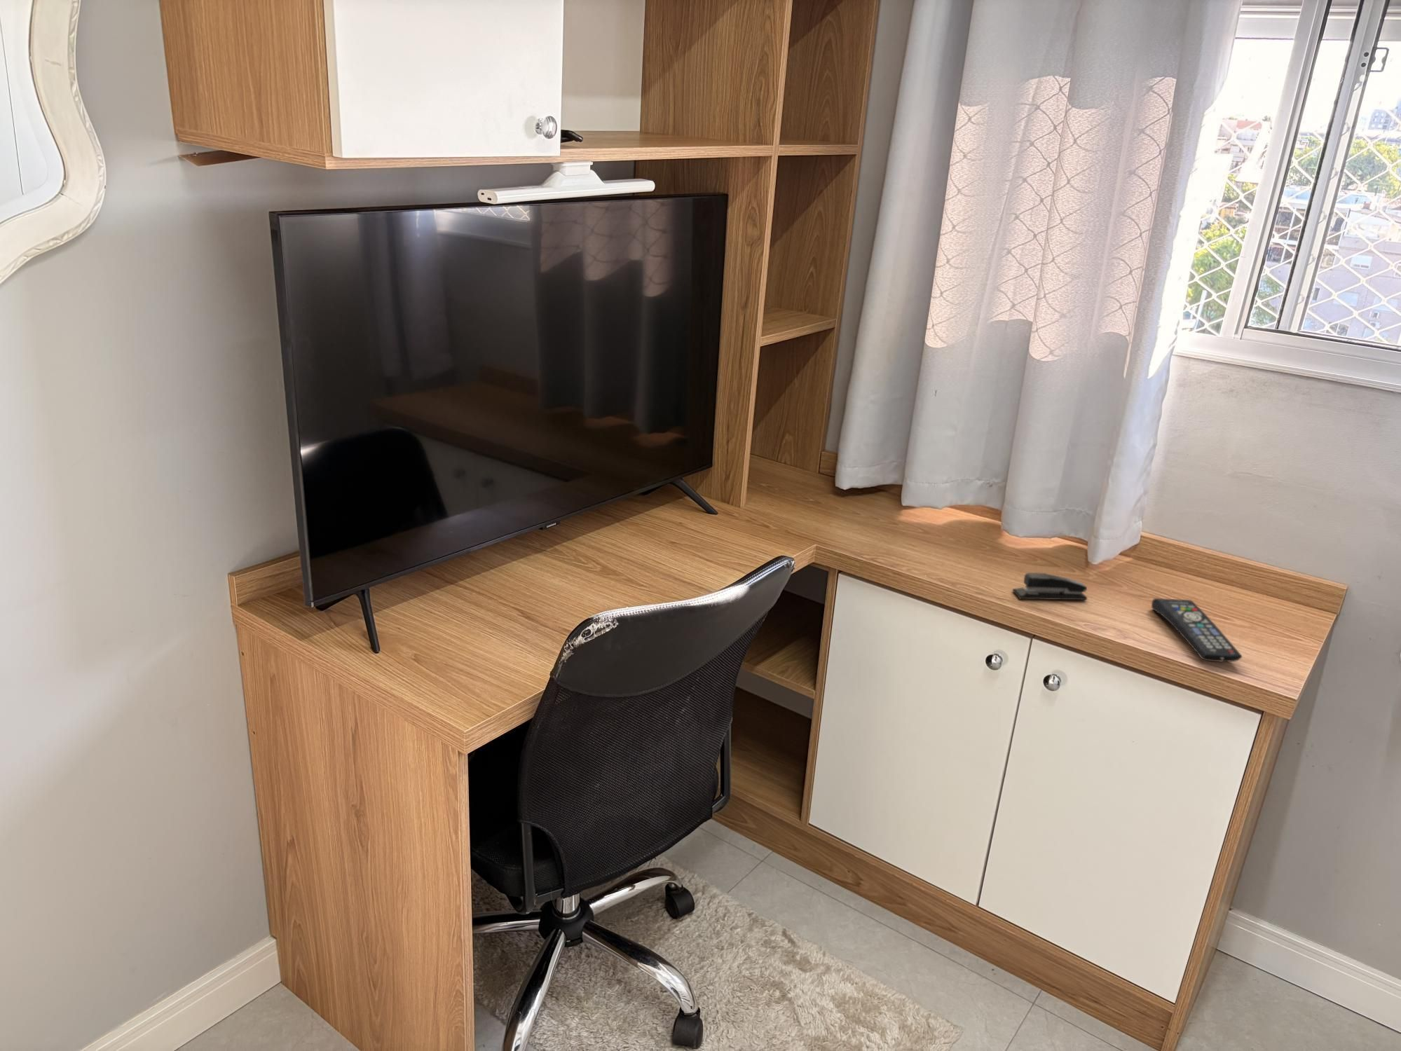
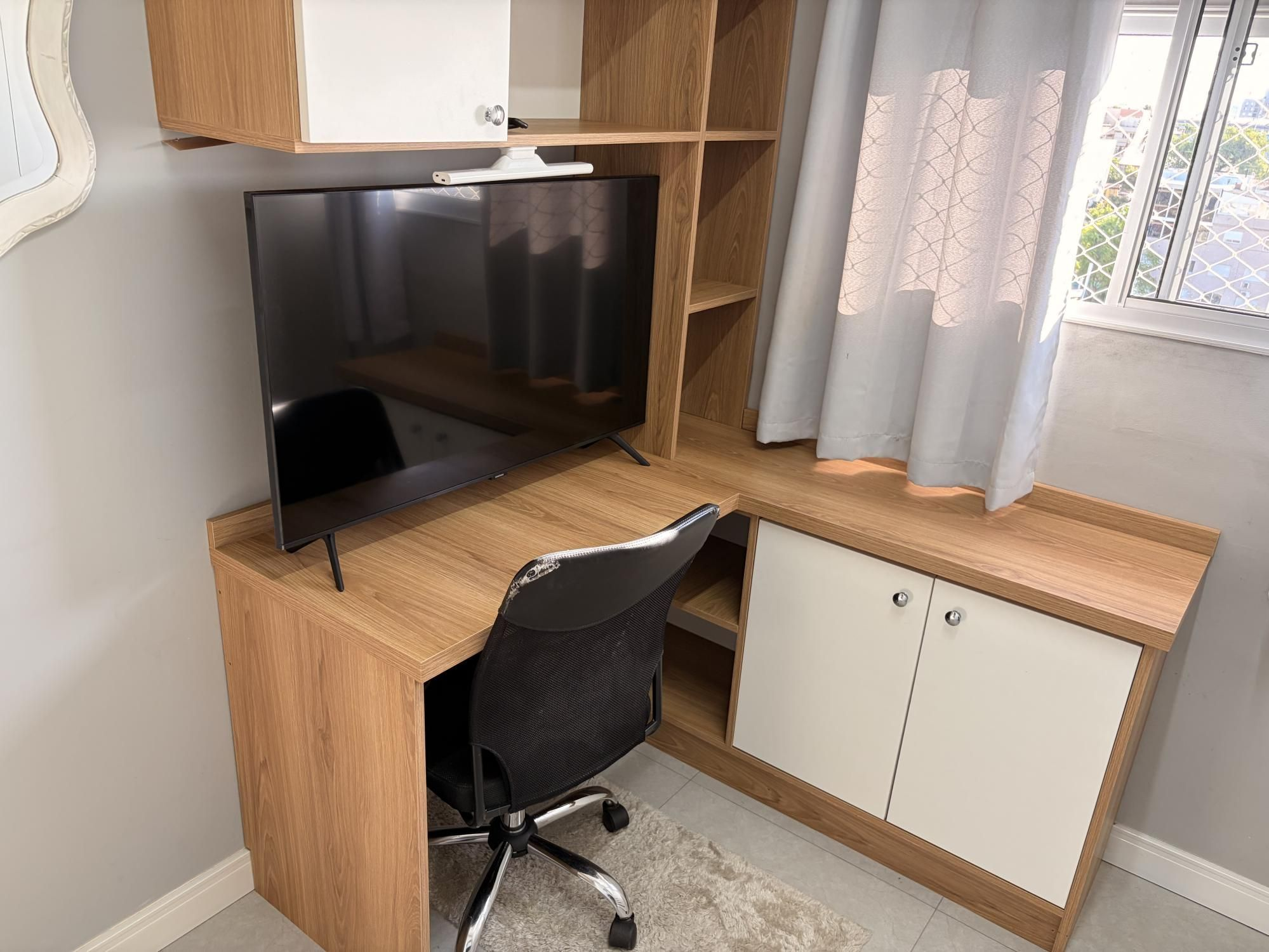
- remote control (1193, 627)
- stapler (1051, 585)
